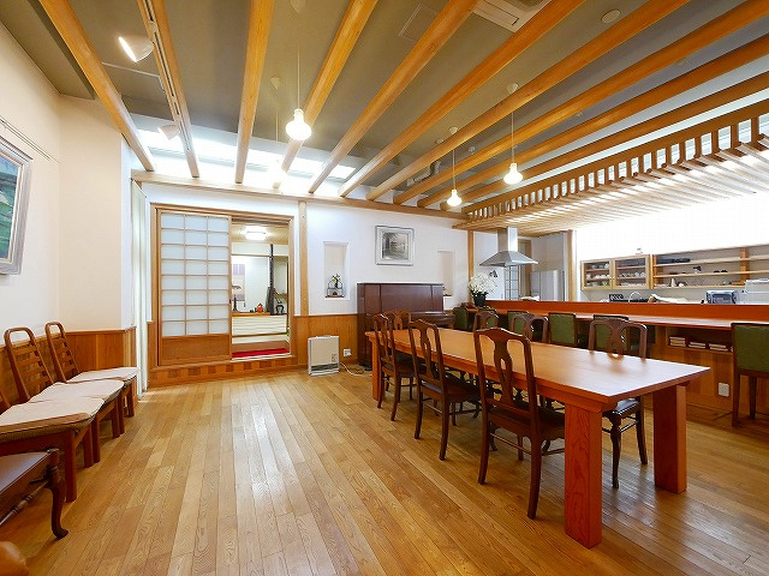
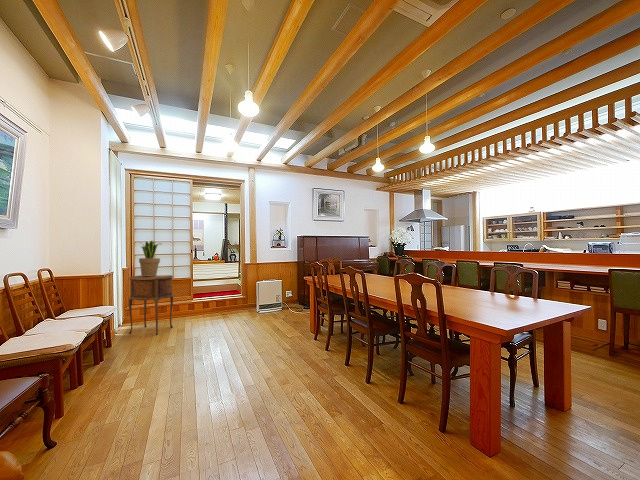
+ potted plant (148, 258)
+ side table (146, 303)
